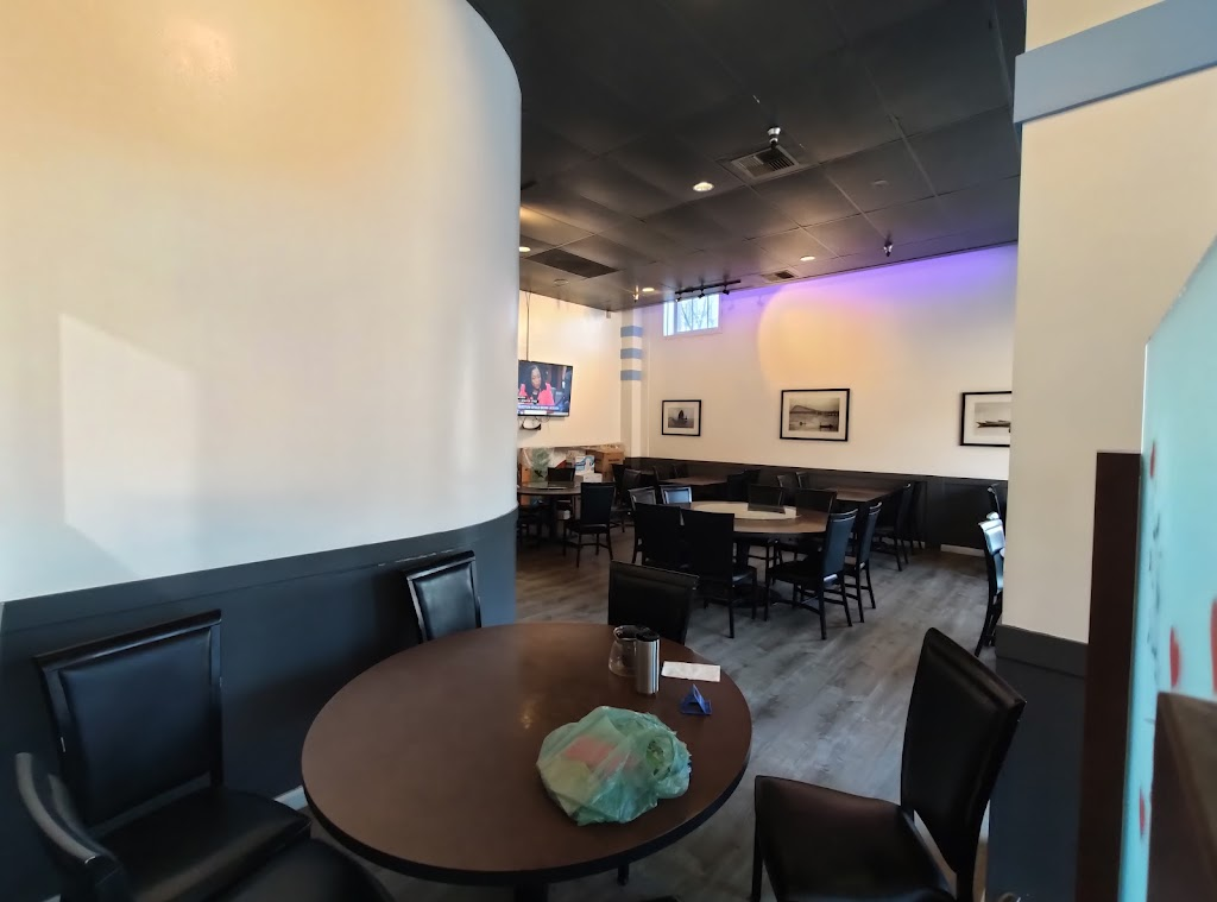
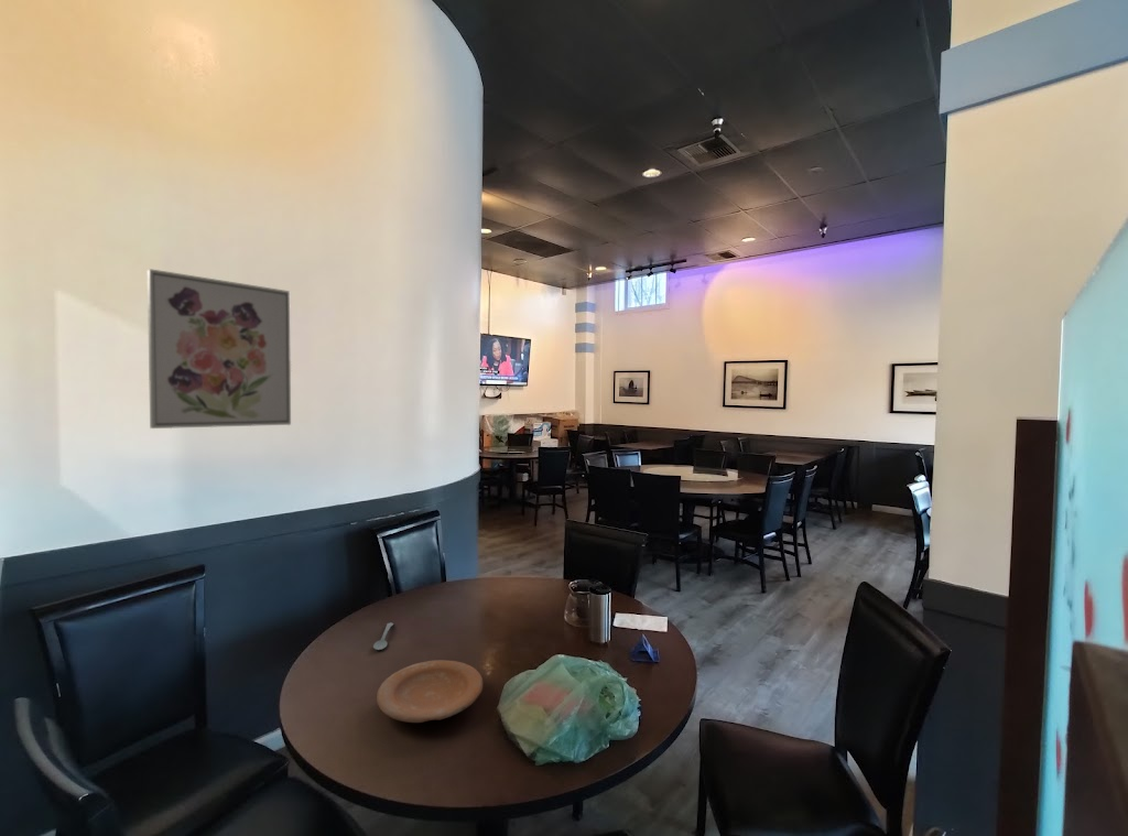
+ wall art (225, 354)
+ plate (431, 694)
+ spoon (384, 634)
